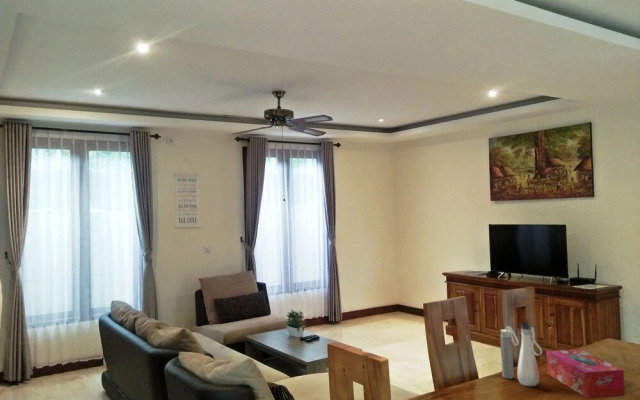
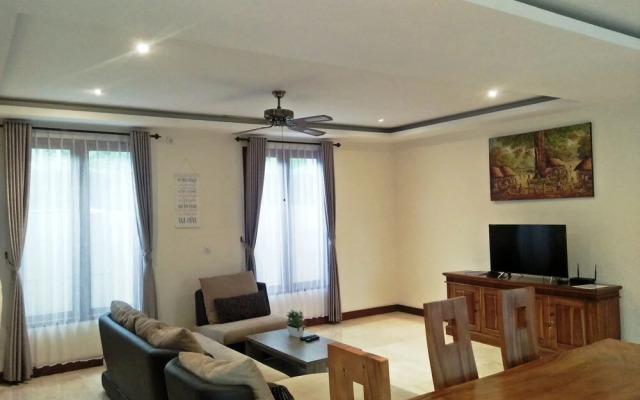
- water bottle (521, 352)
- tissue box (582, 371)
